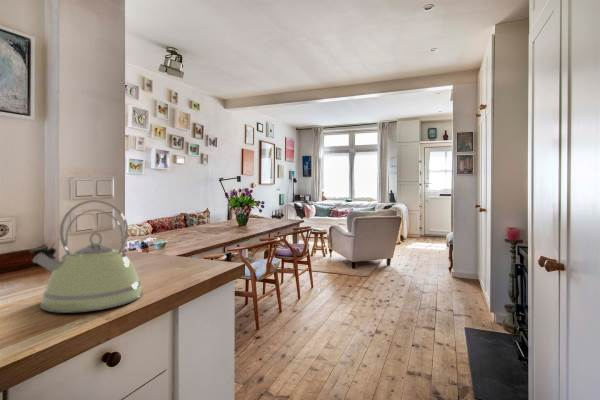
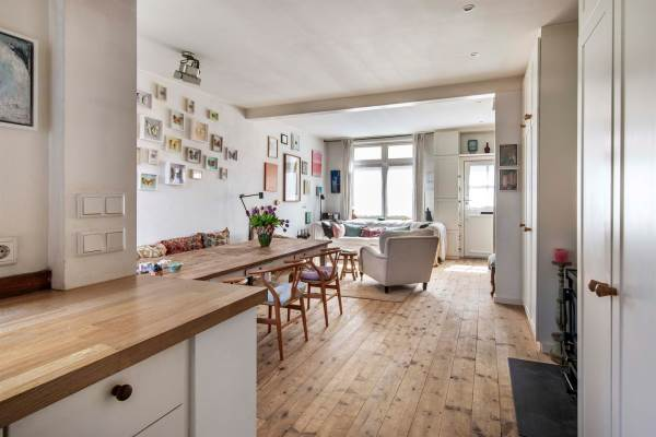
- kettle (88, 249)
